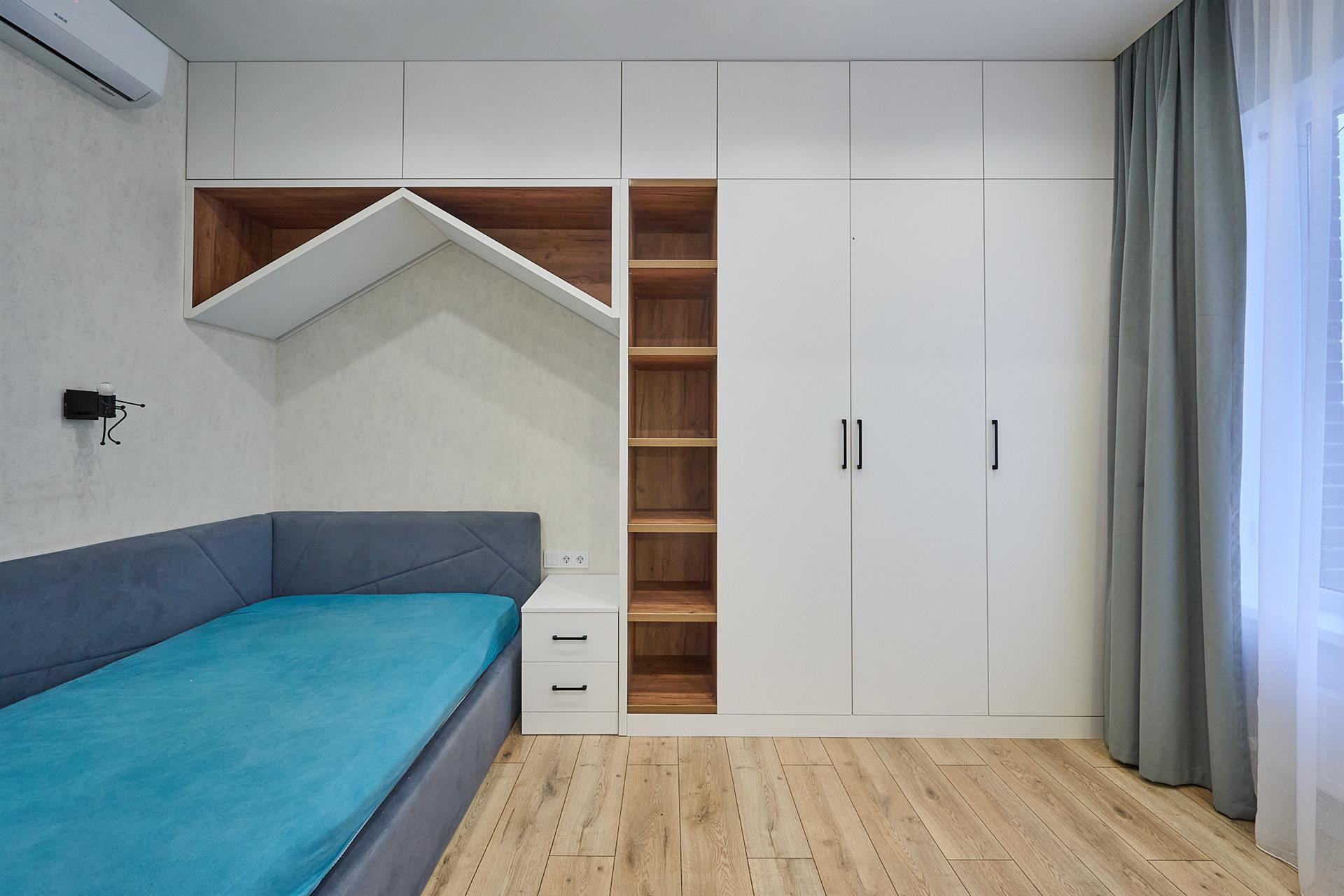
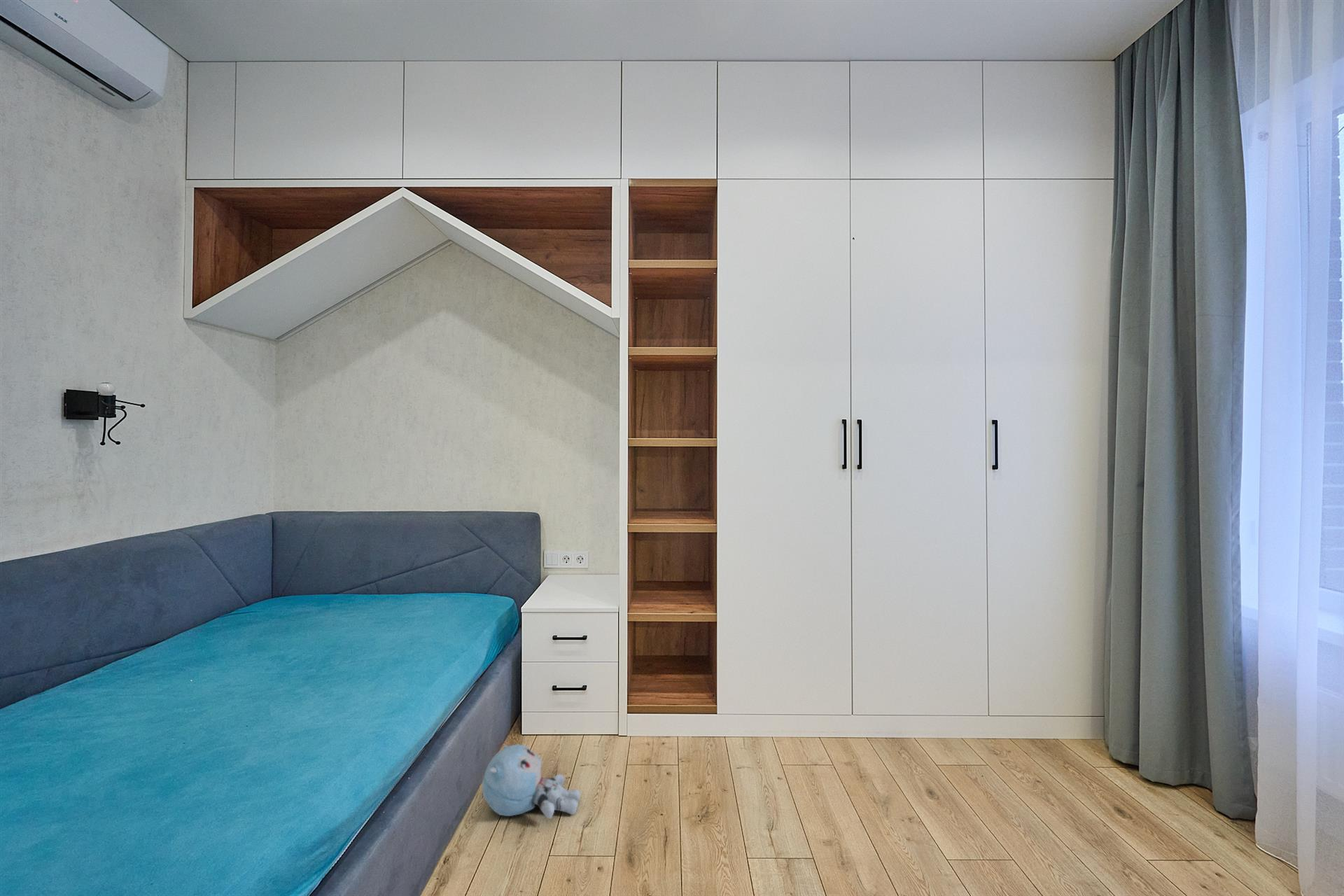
+ plush toy (531, 778)
